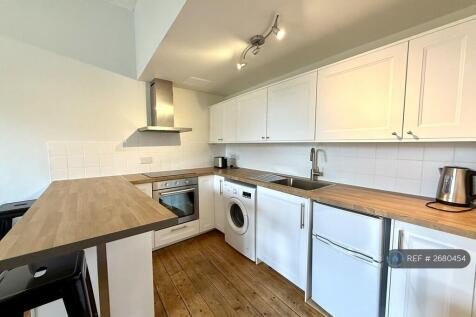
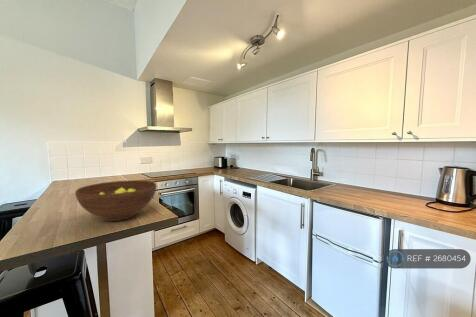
+ fruit bowl (120, 201)
